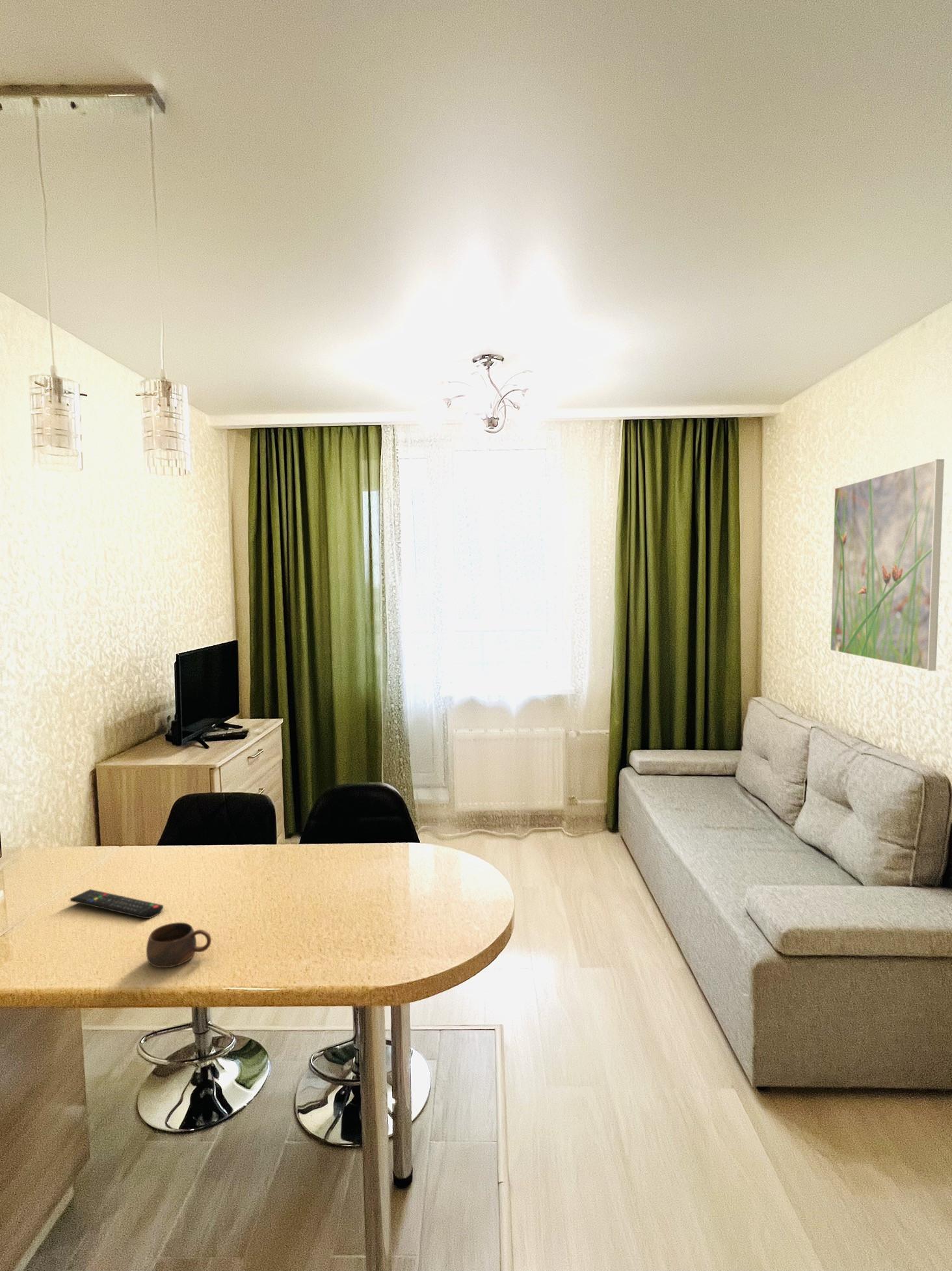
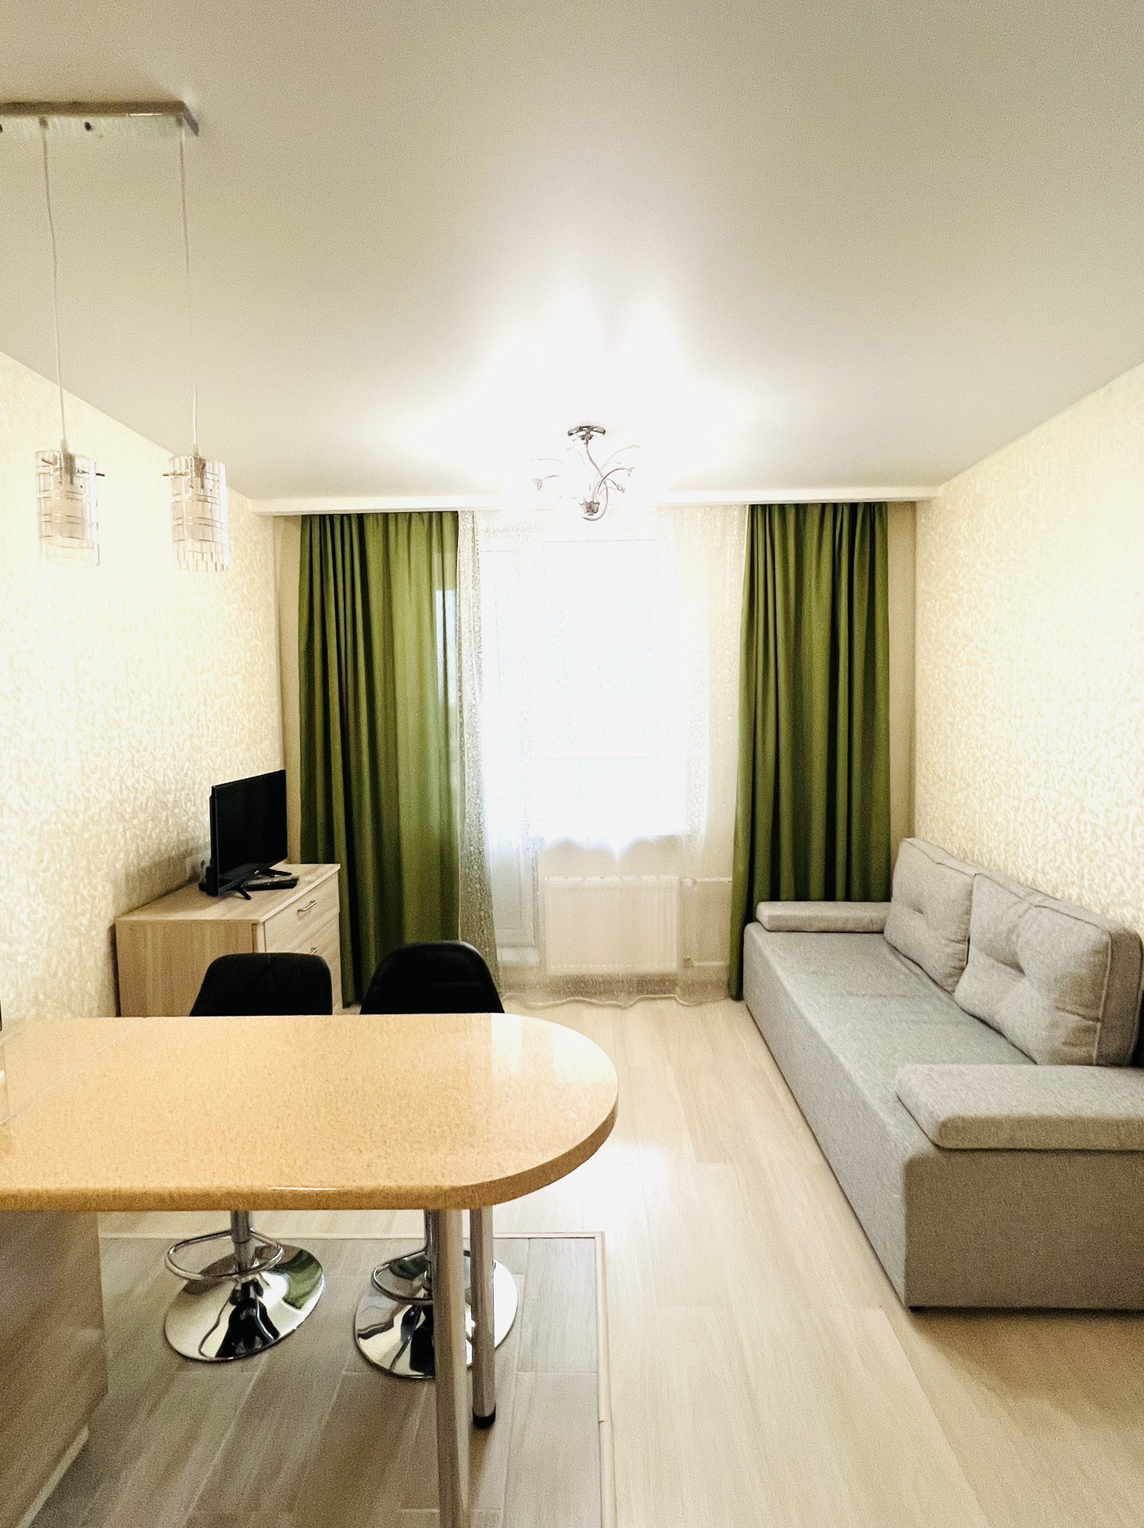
- cup (178, 944)
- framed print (879, 568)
- remote control (117, 904)
